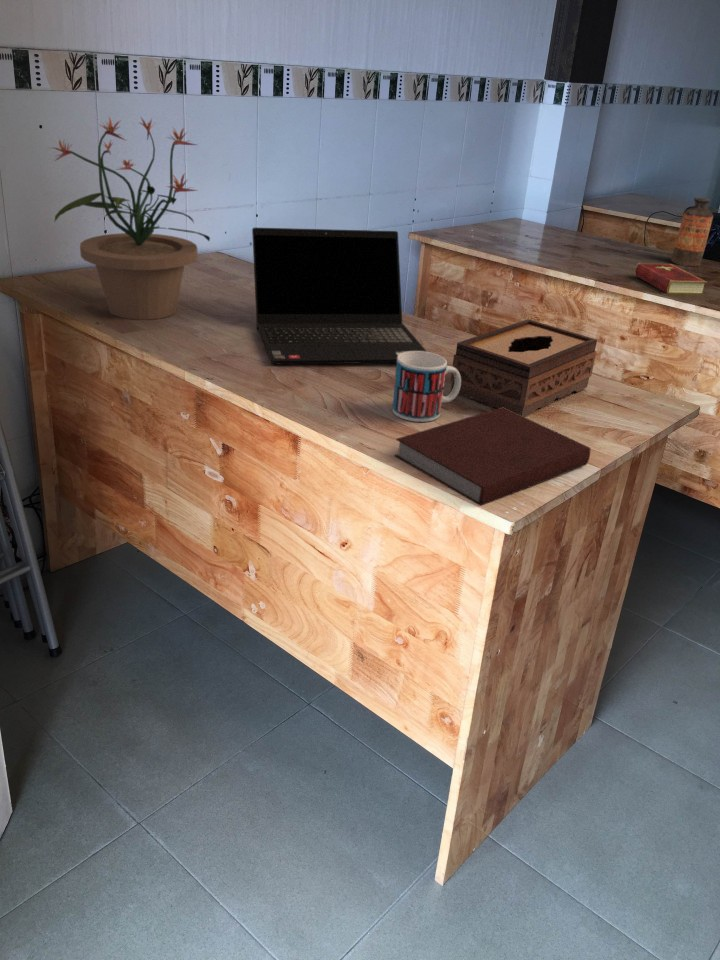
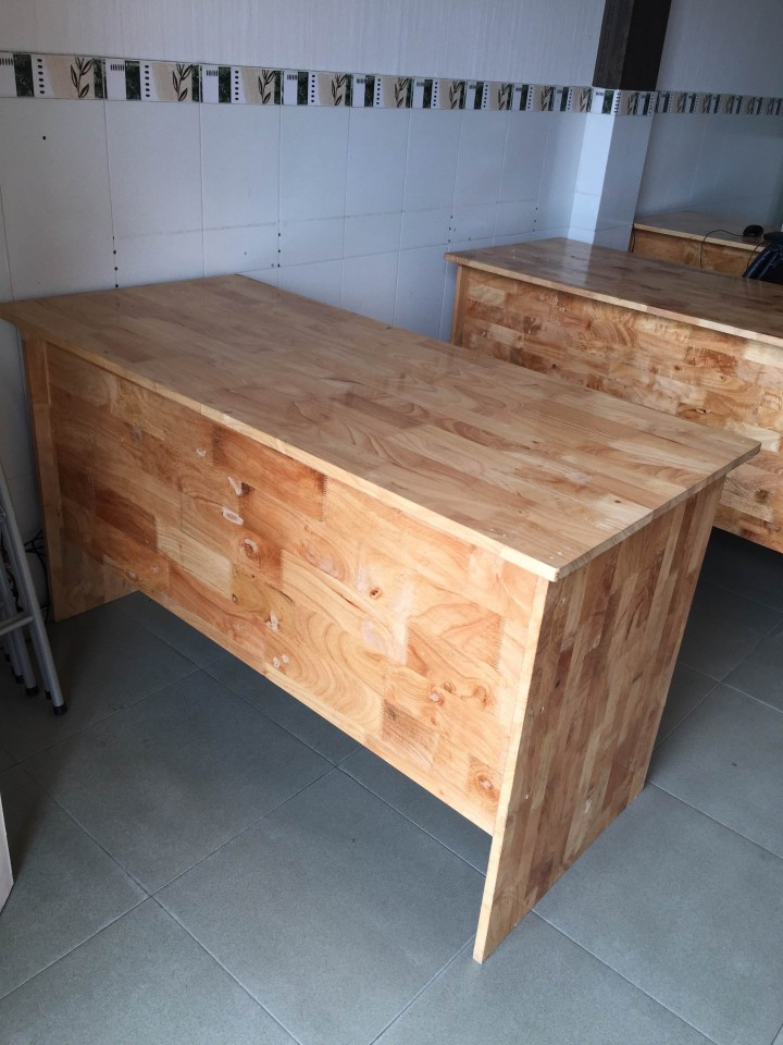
- laptop computer (339, 294)
- mug (425, 384)
- tissue box (524, 365)
- bottle (693, 231)
- potted plant (137, 218)
- hardcover book (669, 278)
- notebook (493, 452)
